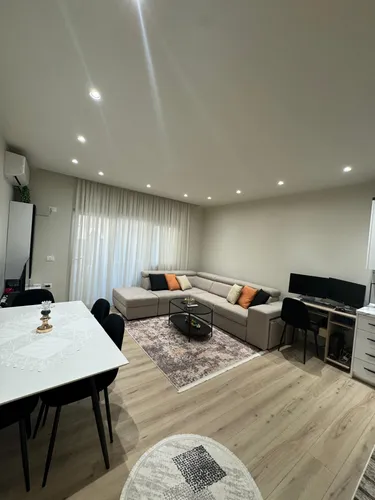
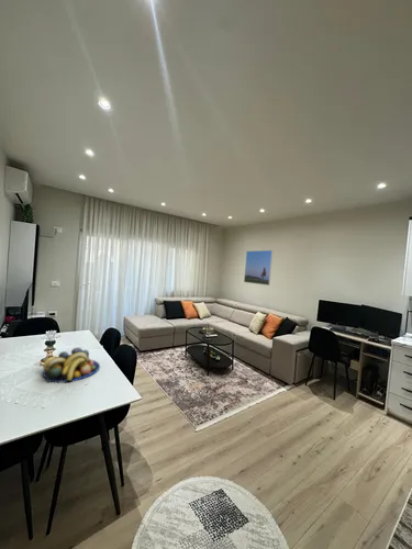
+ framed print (257, 267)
+ fruit bowl (74, 360)
